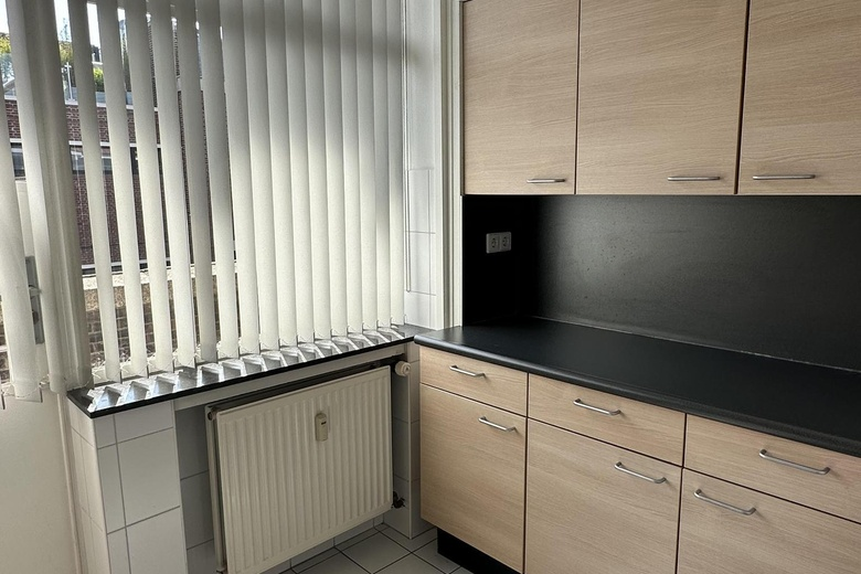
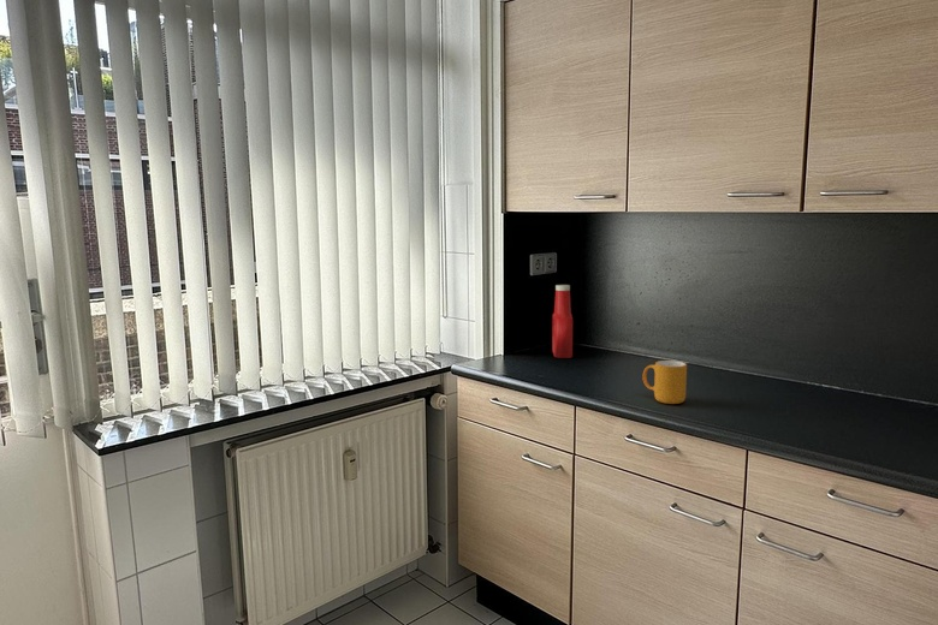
+ mug (663, 381)
+ soap bottle (562, 320)
